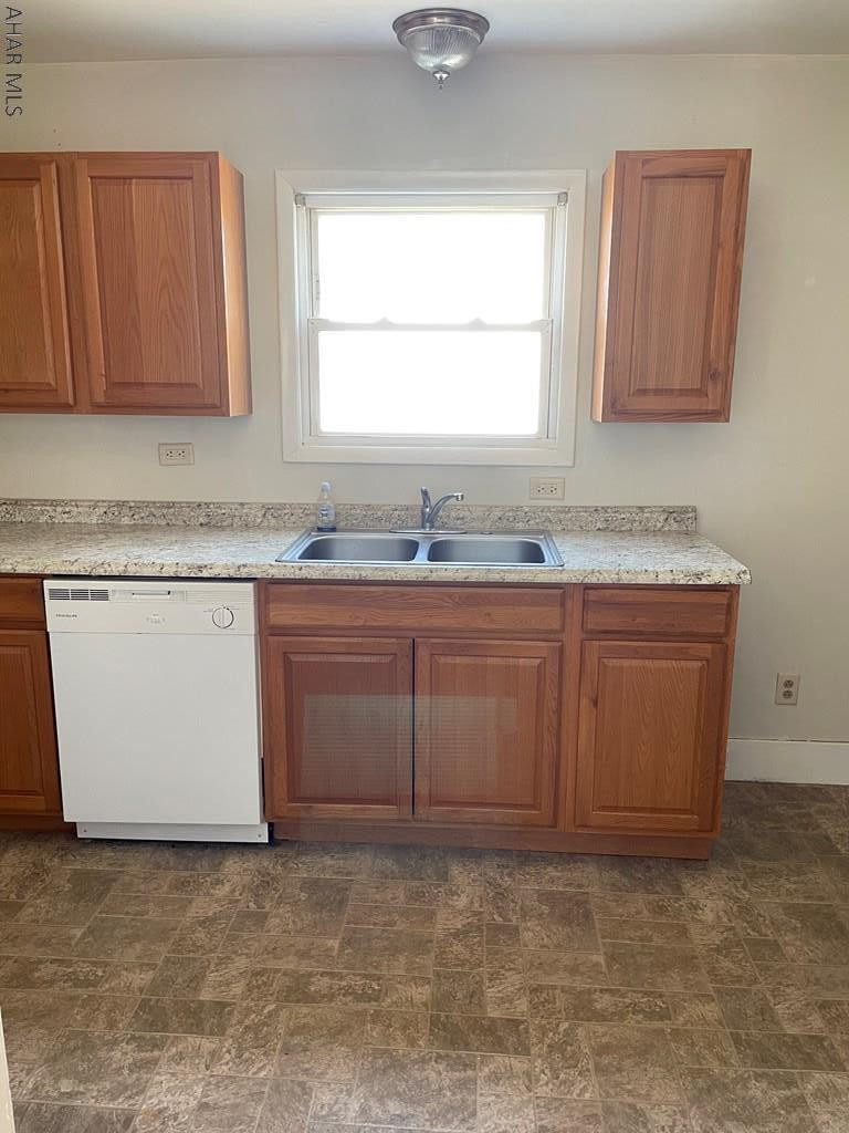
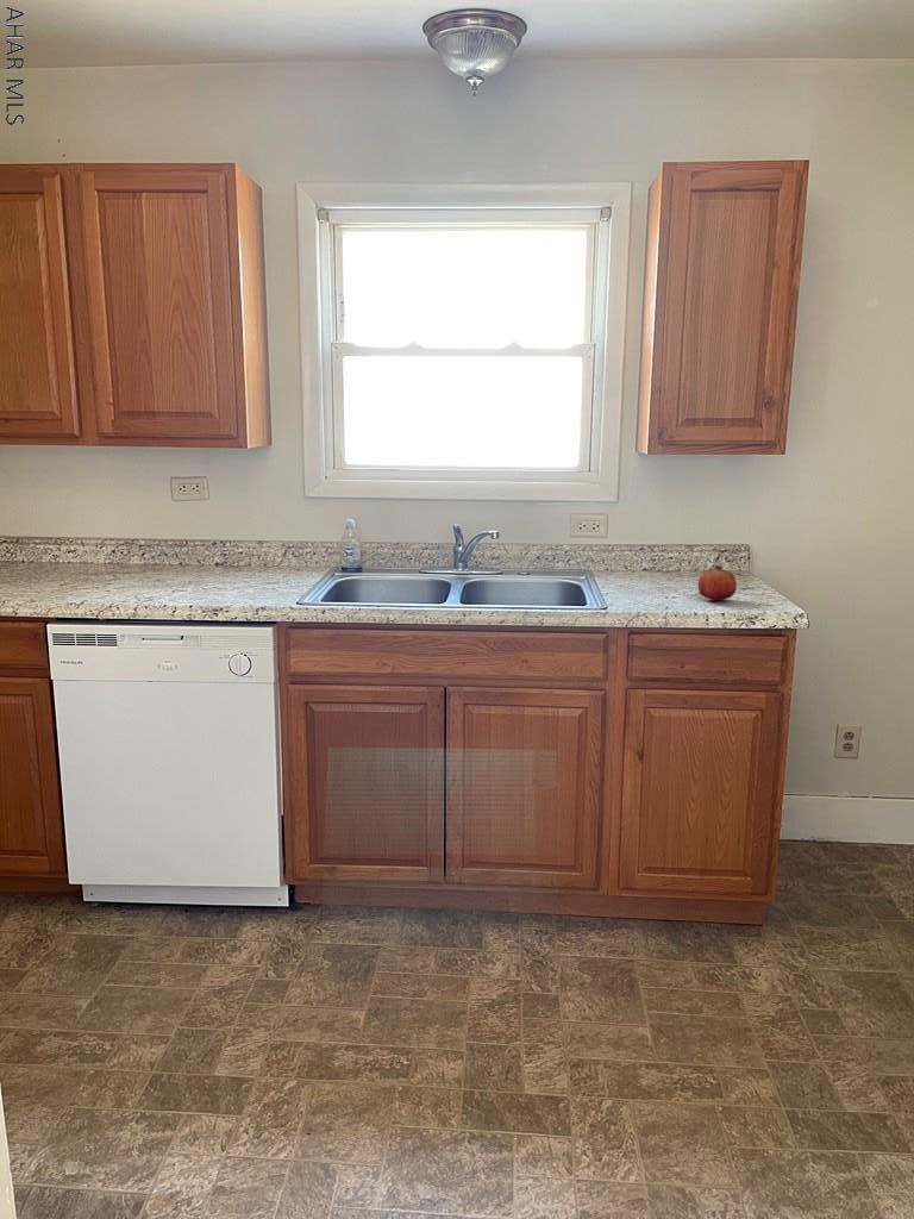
+ fruit (716, 582)
